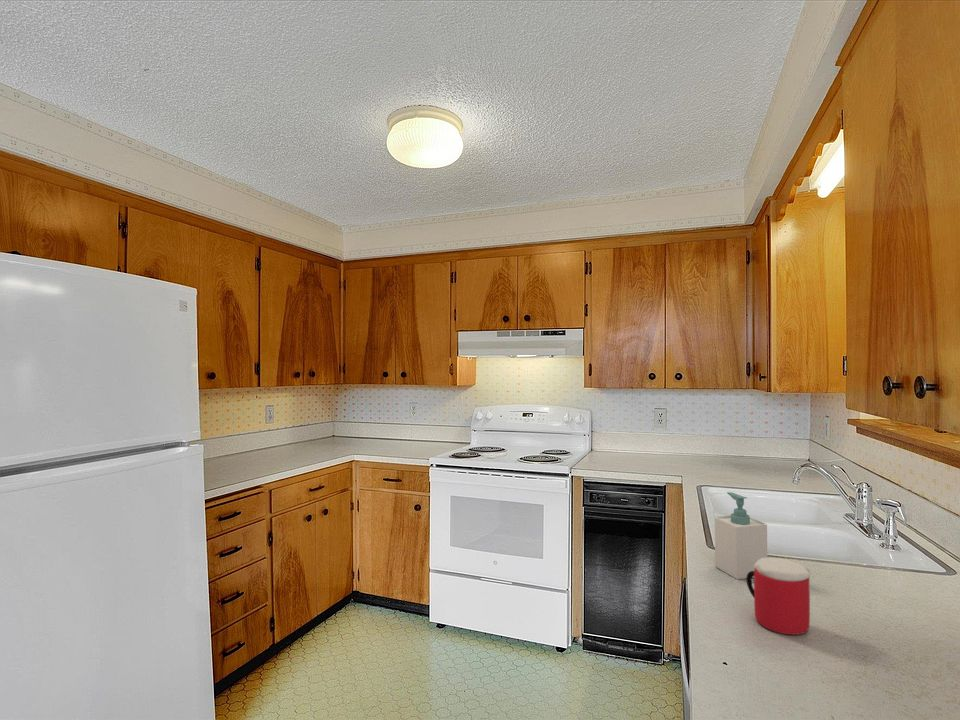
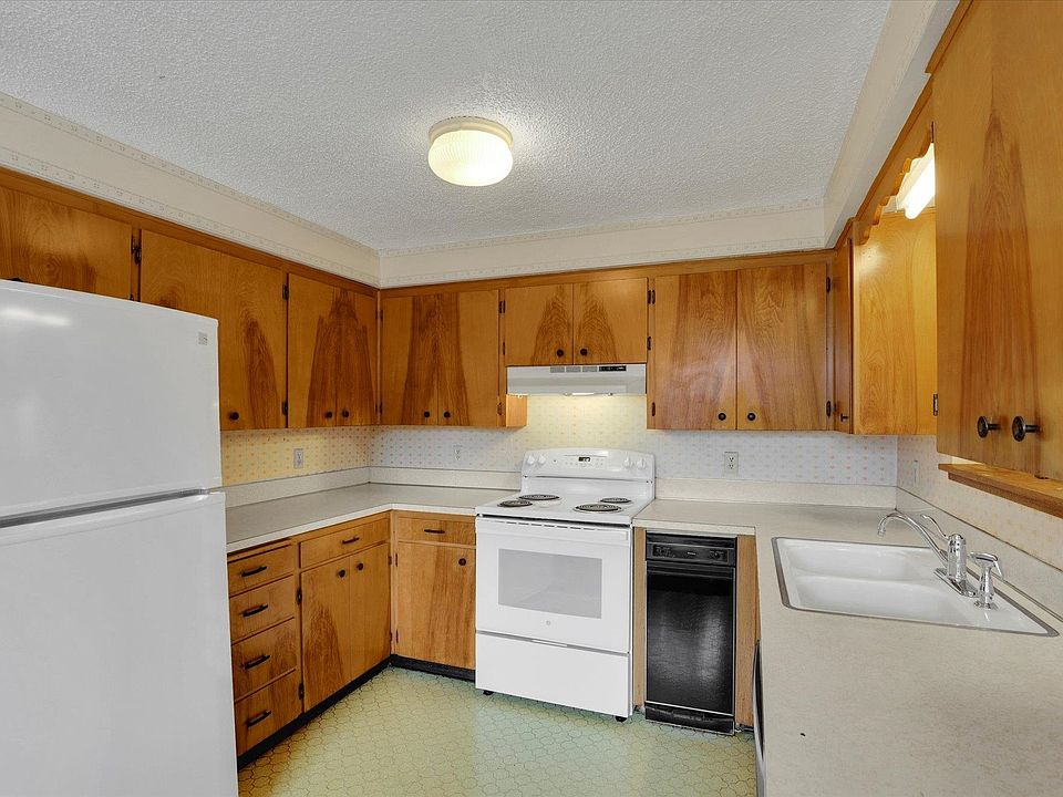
- mug (776, 591)
- soap bottle (740, 533)
